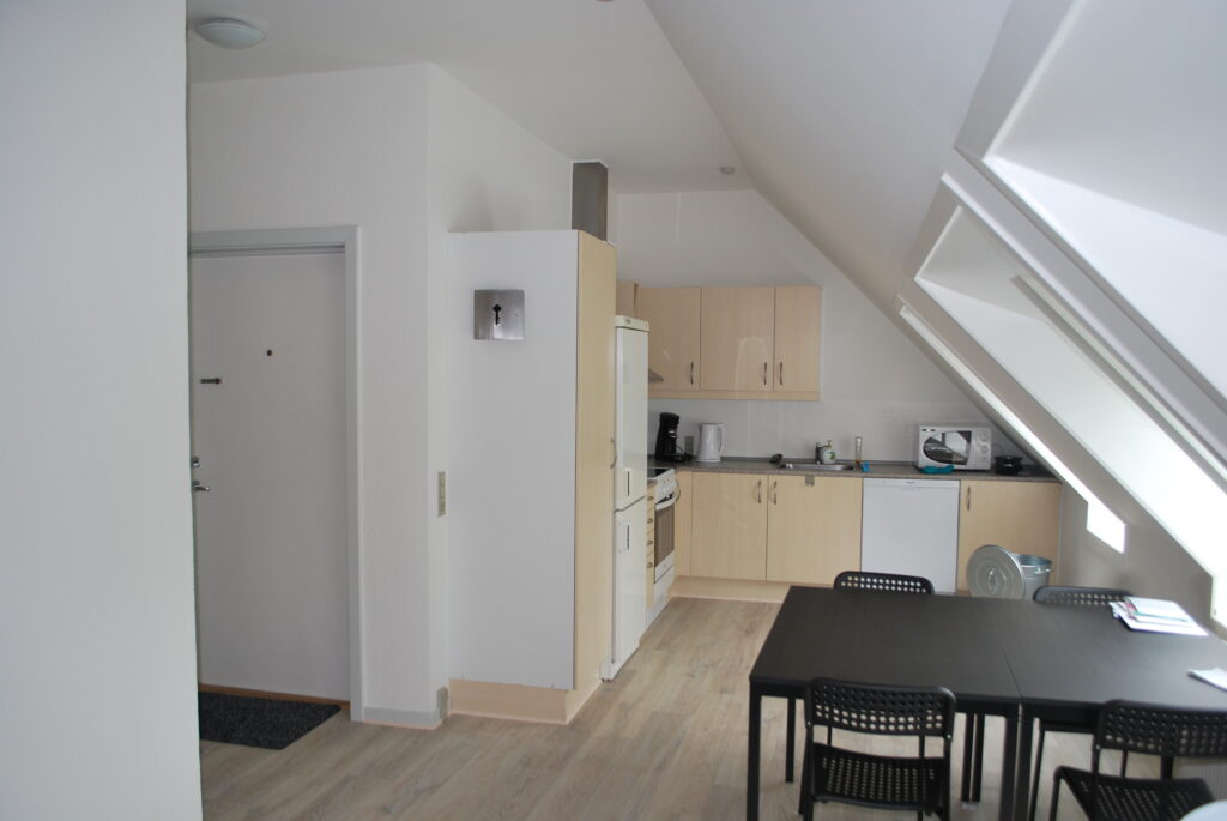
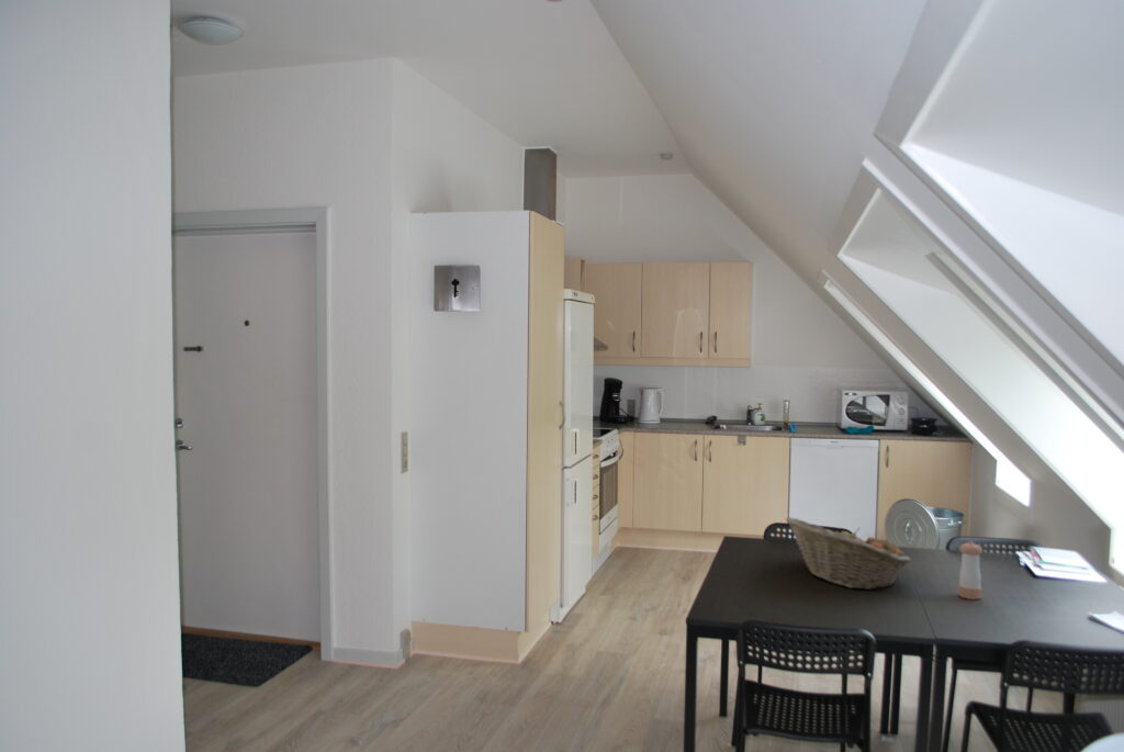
+ fruit basket (845, 549)
+ pepper shaker (970, 569)
